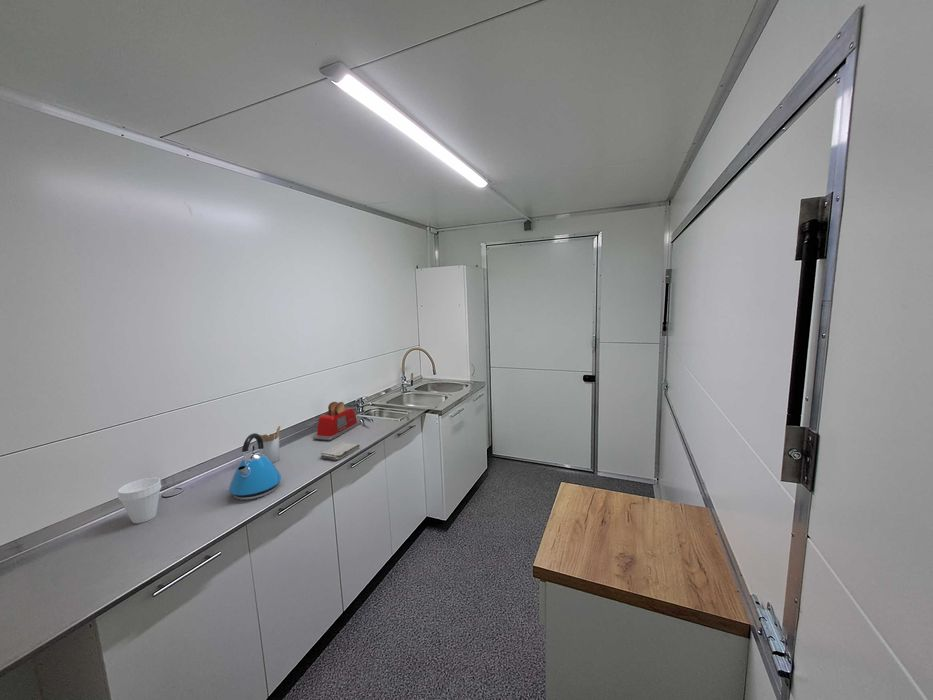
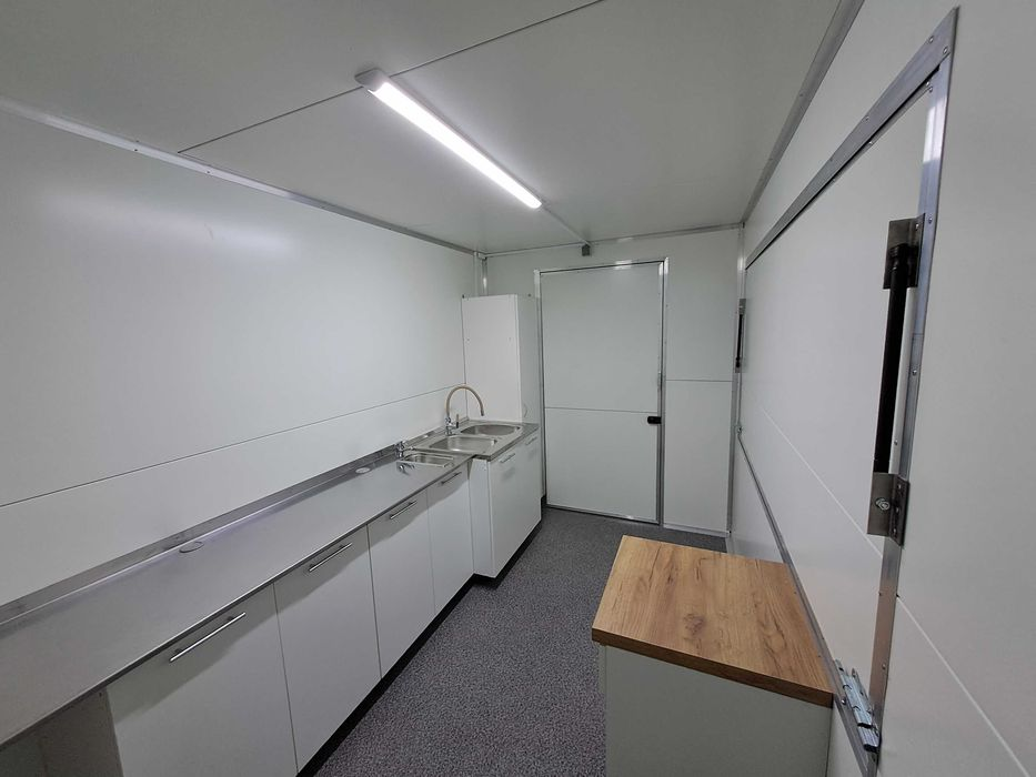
- toaster (337, 416)
- kettle (254, 461)
- utensil holder (268, 445)
- washcloth (340, 450)
- cup (142, 501)
